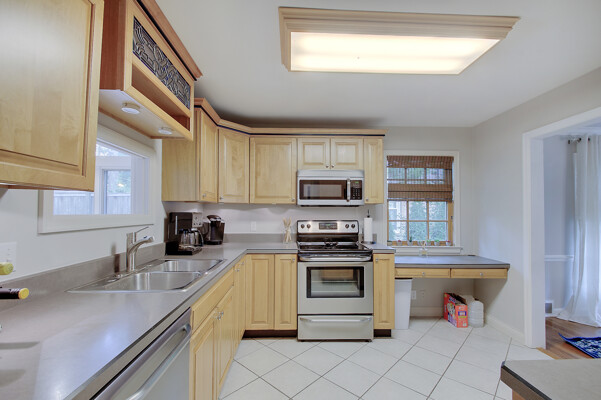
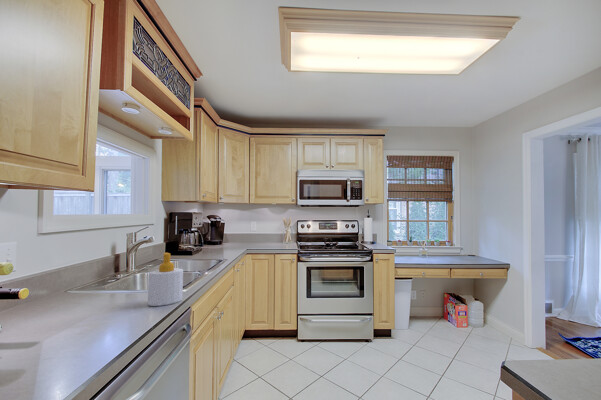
+ soap bottle (166, 277)
